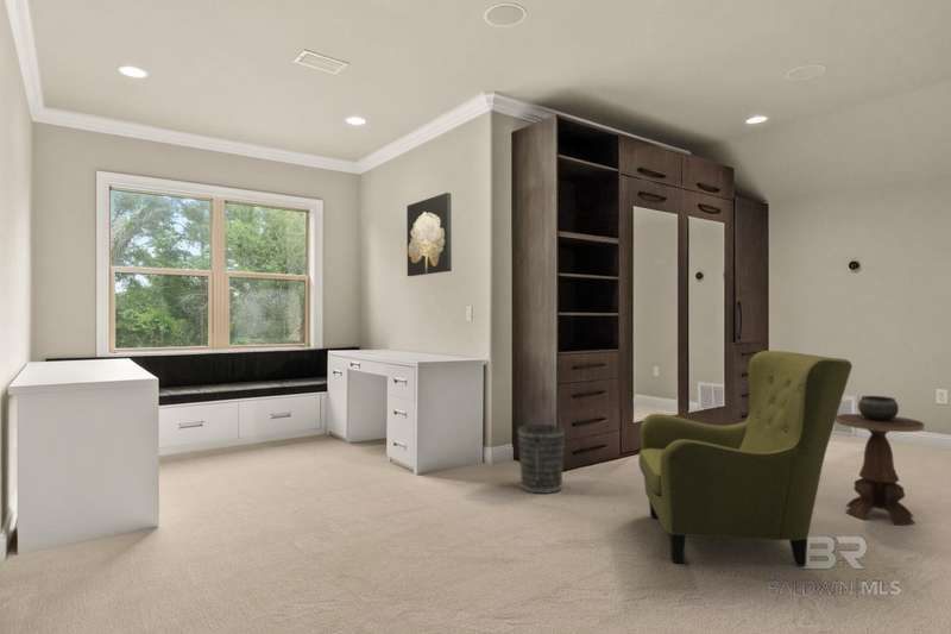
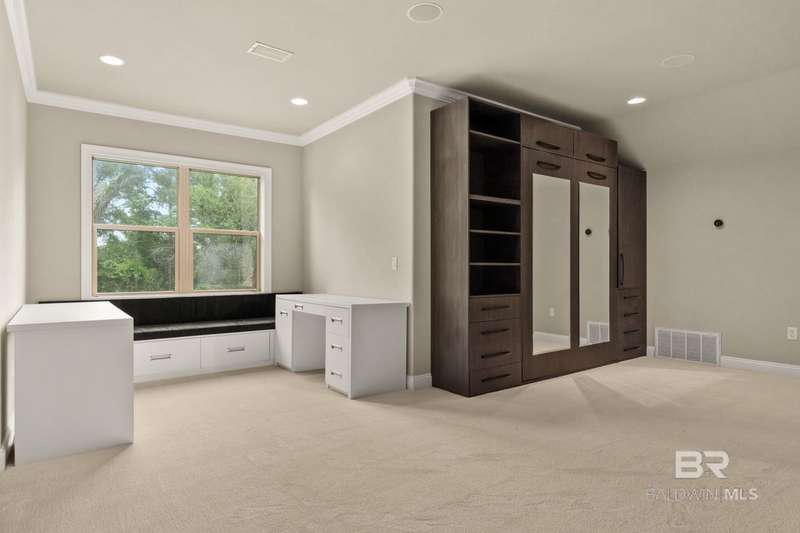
- side table (877, 456)
- wastebasket (541, 457)
- wall art (428, 237)
- armchair (736, 446)
